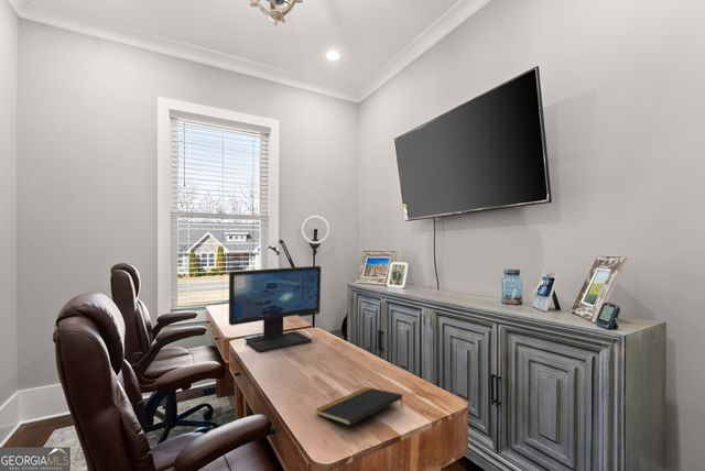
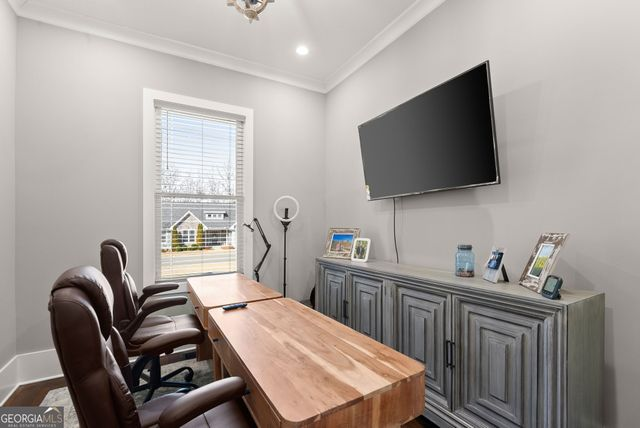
- computer monitor (278, 305)
- notepad (359, 404)
